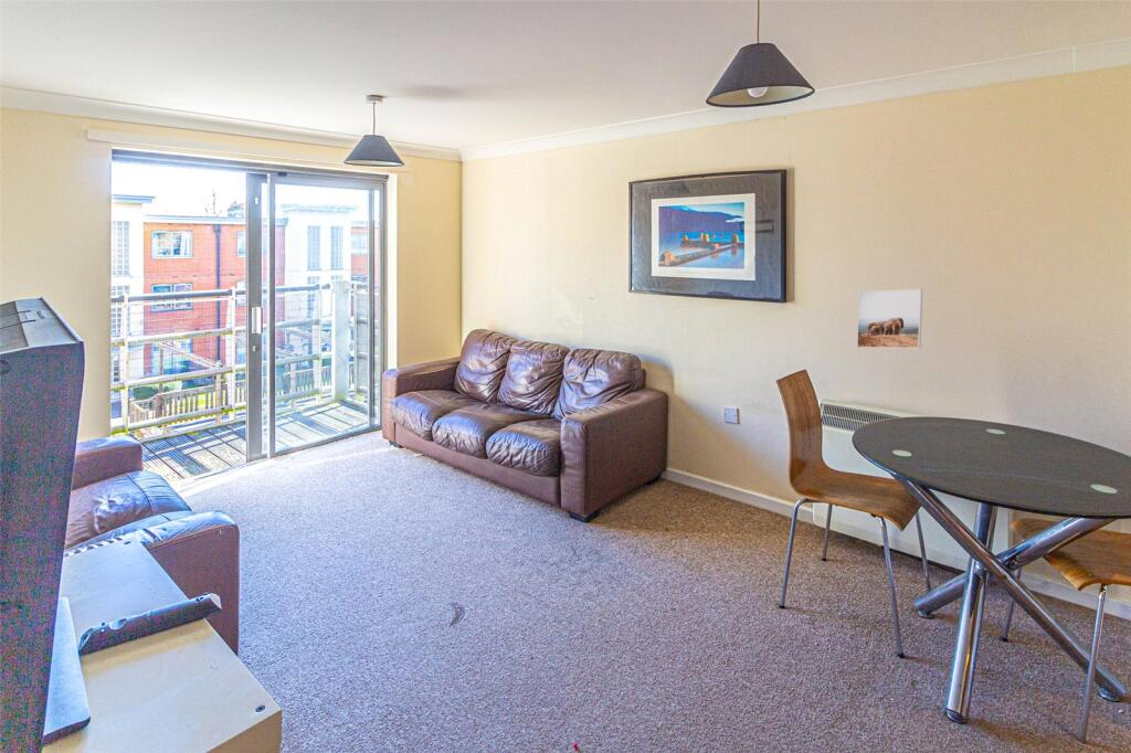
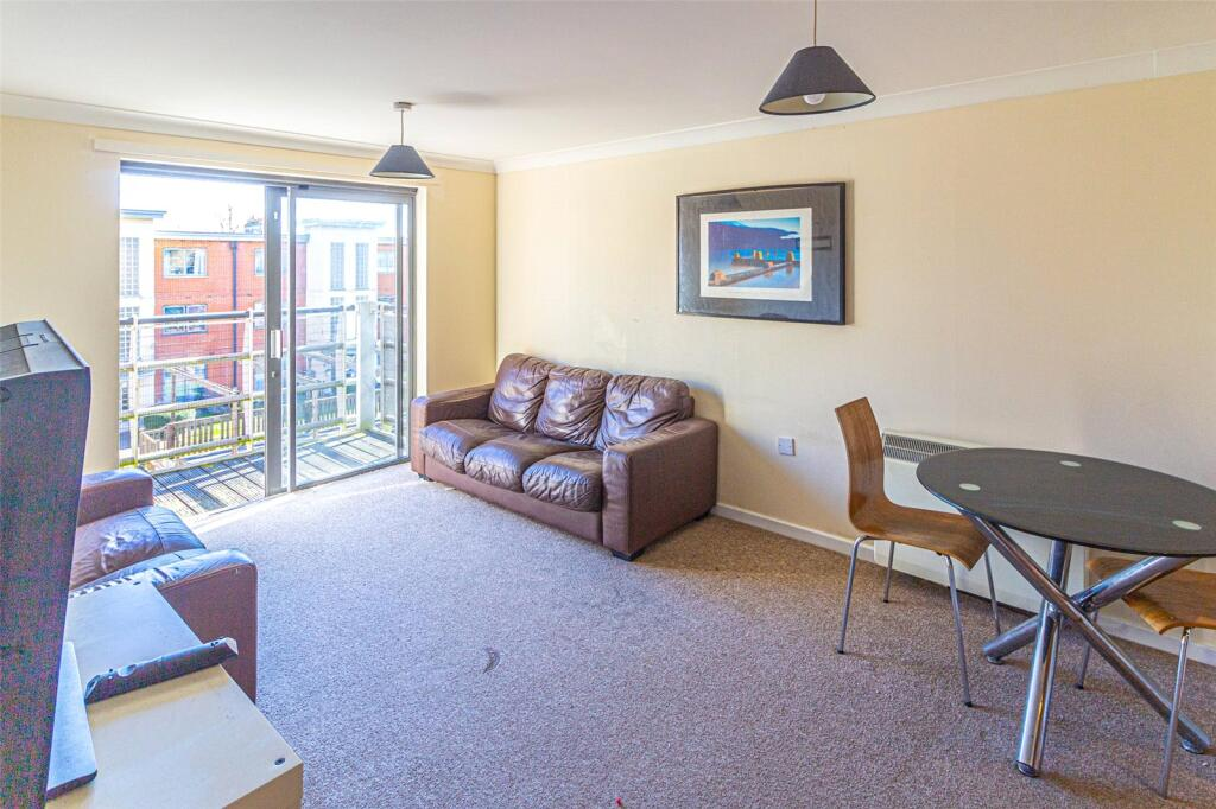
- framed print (888, 319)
